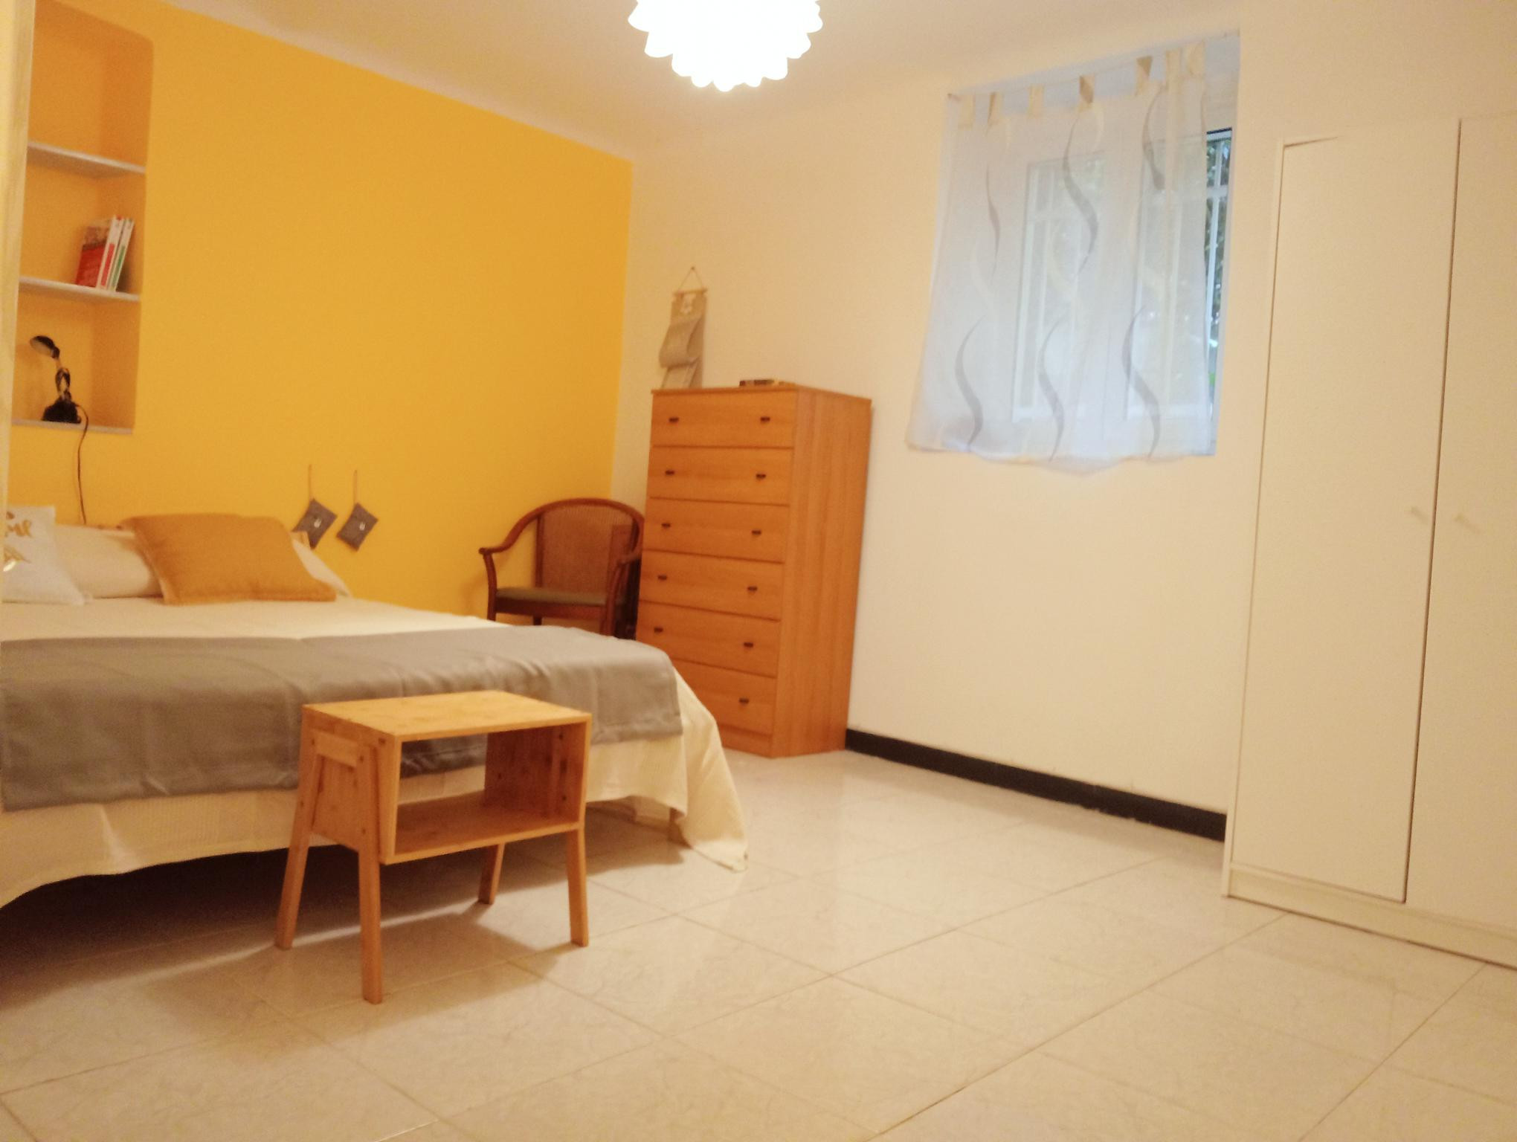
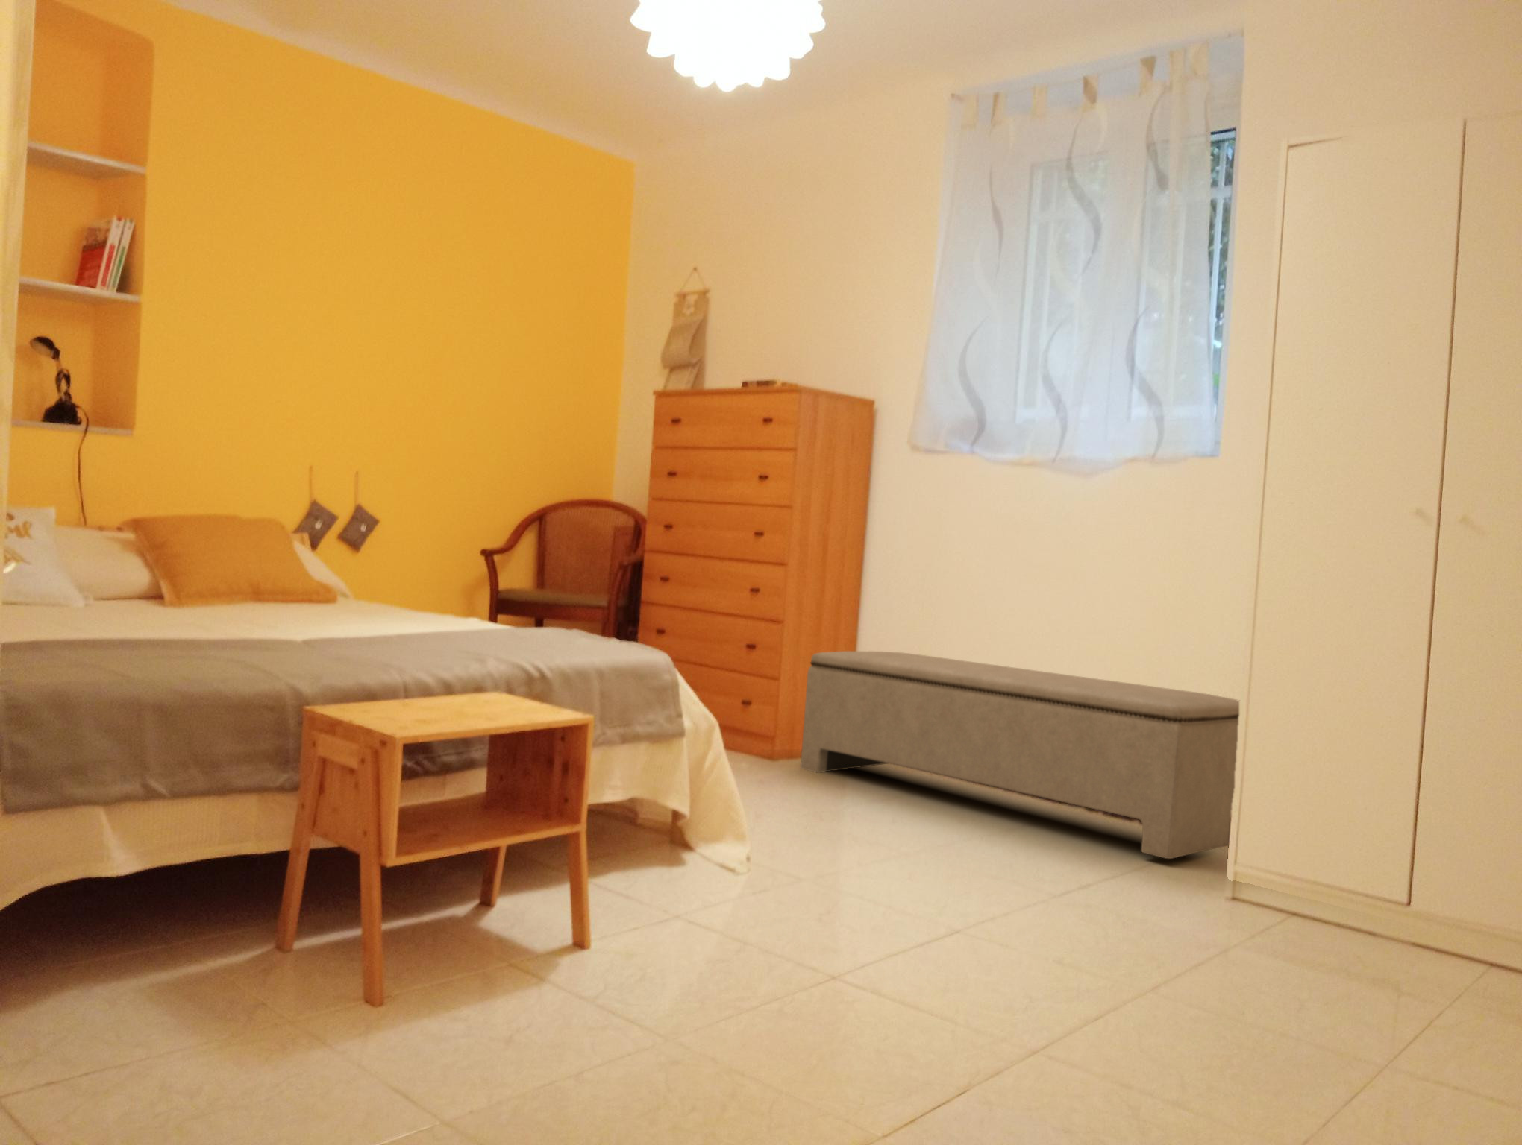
+ bench (1006, 737)
